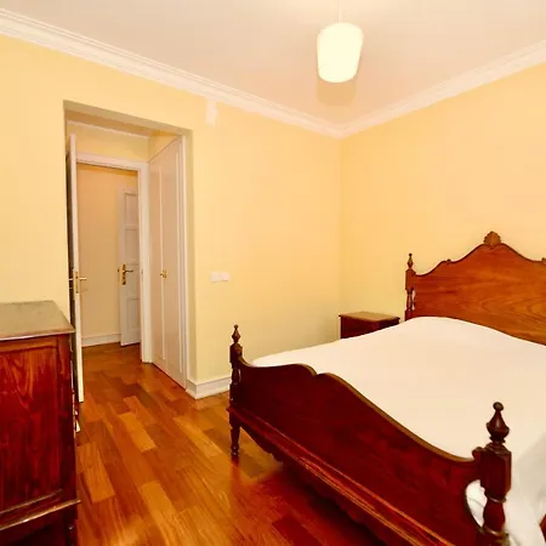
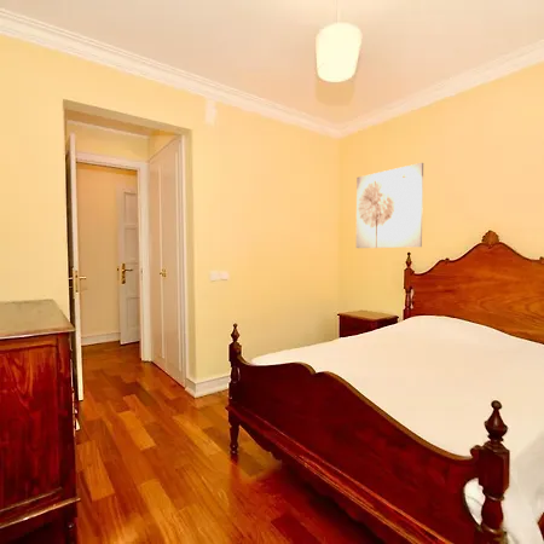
+ wall art (386, 209)
